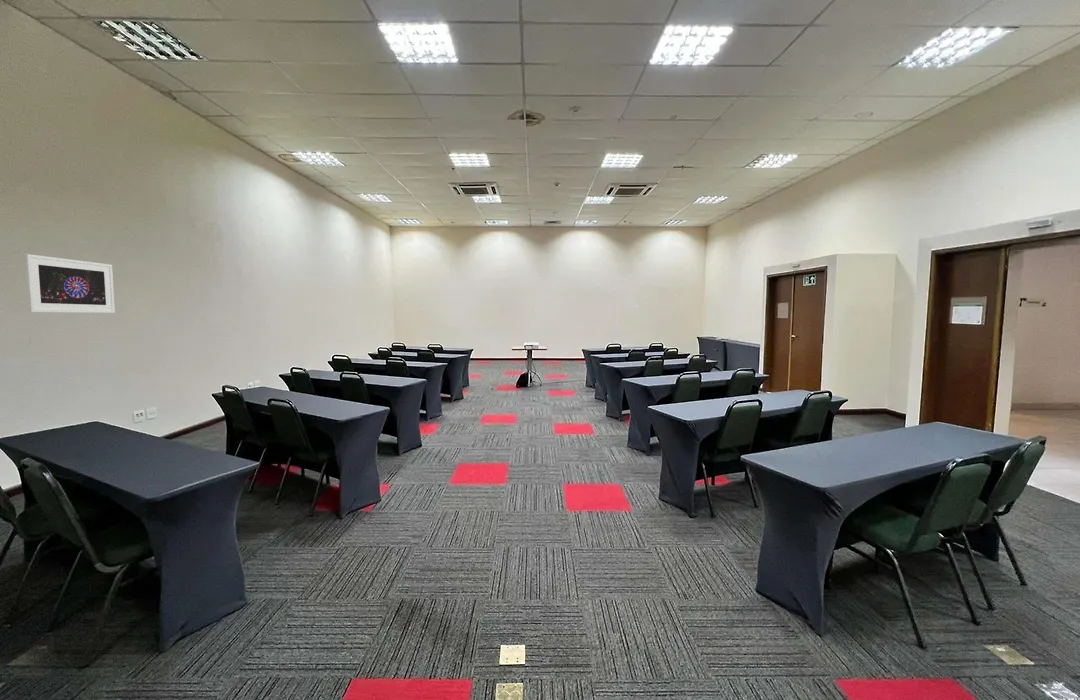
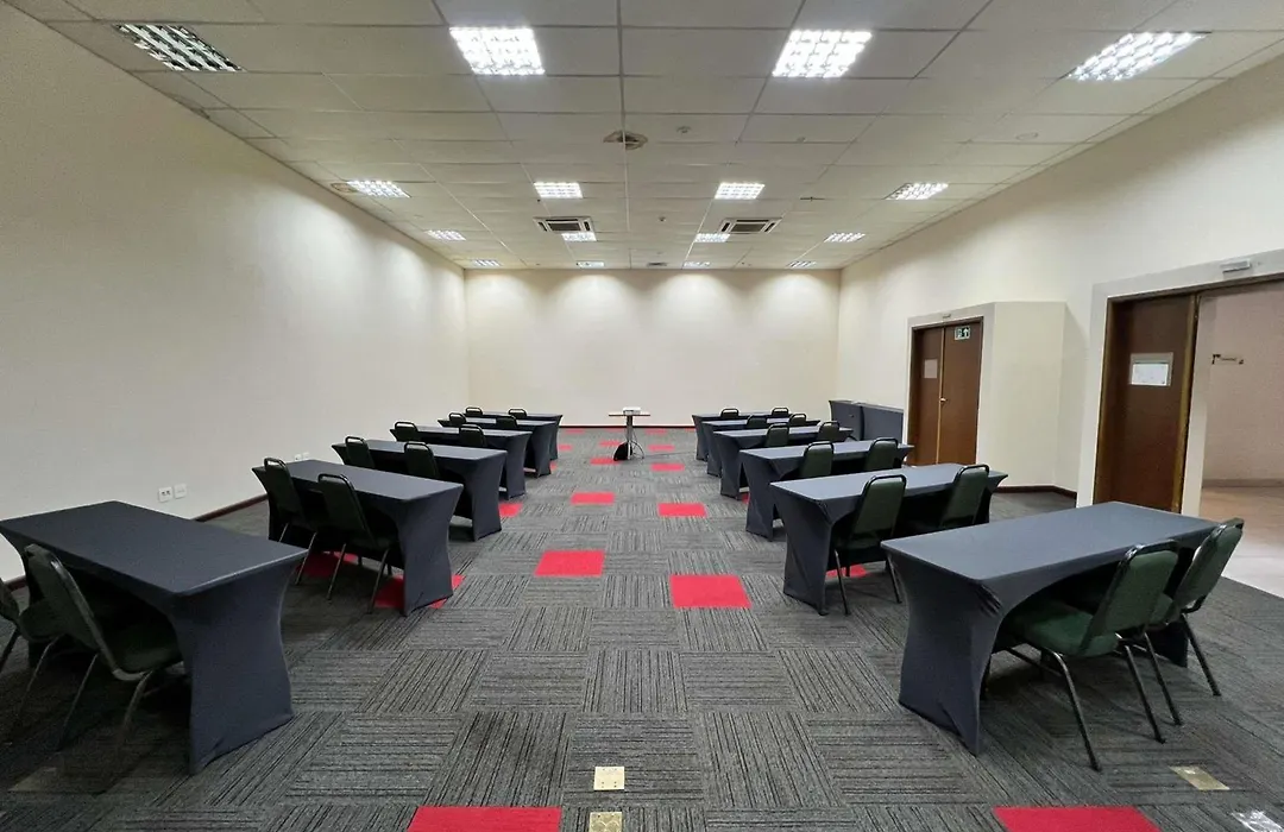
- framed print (74, 286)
